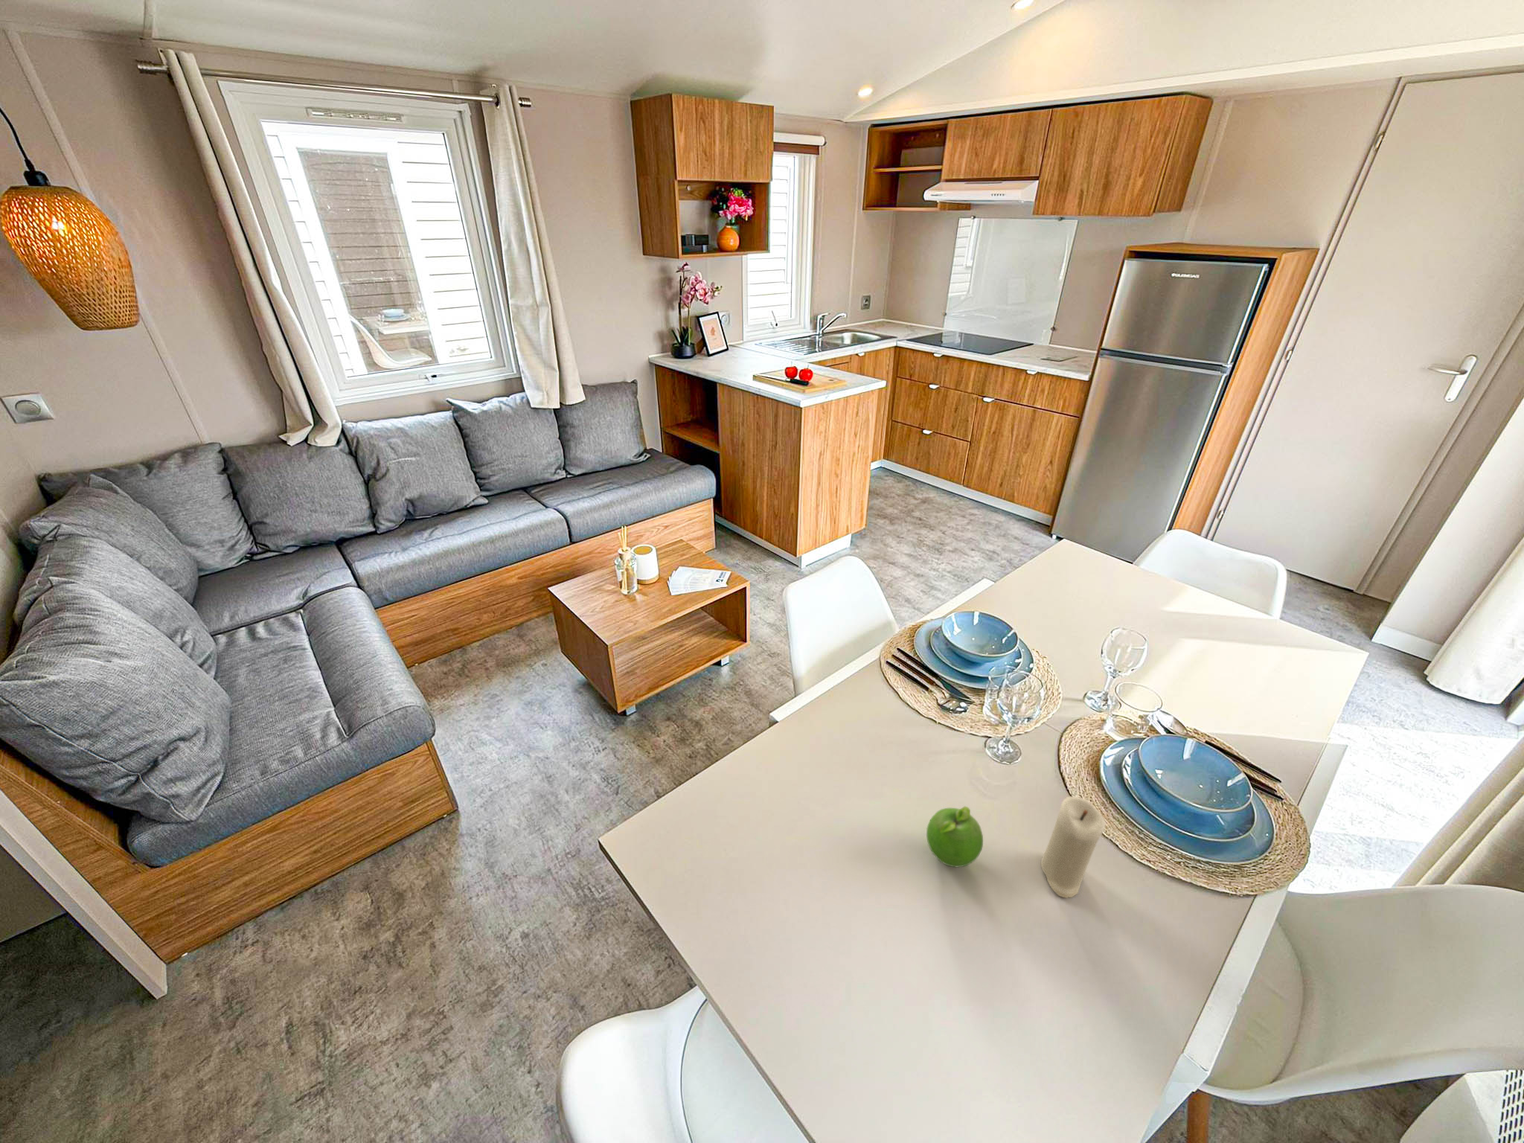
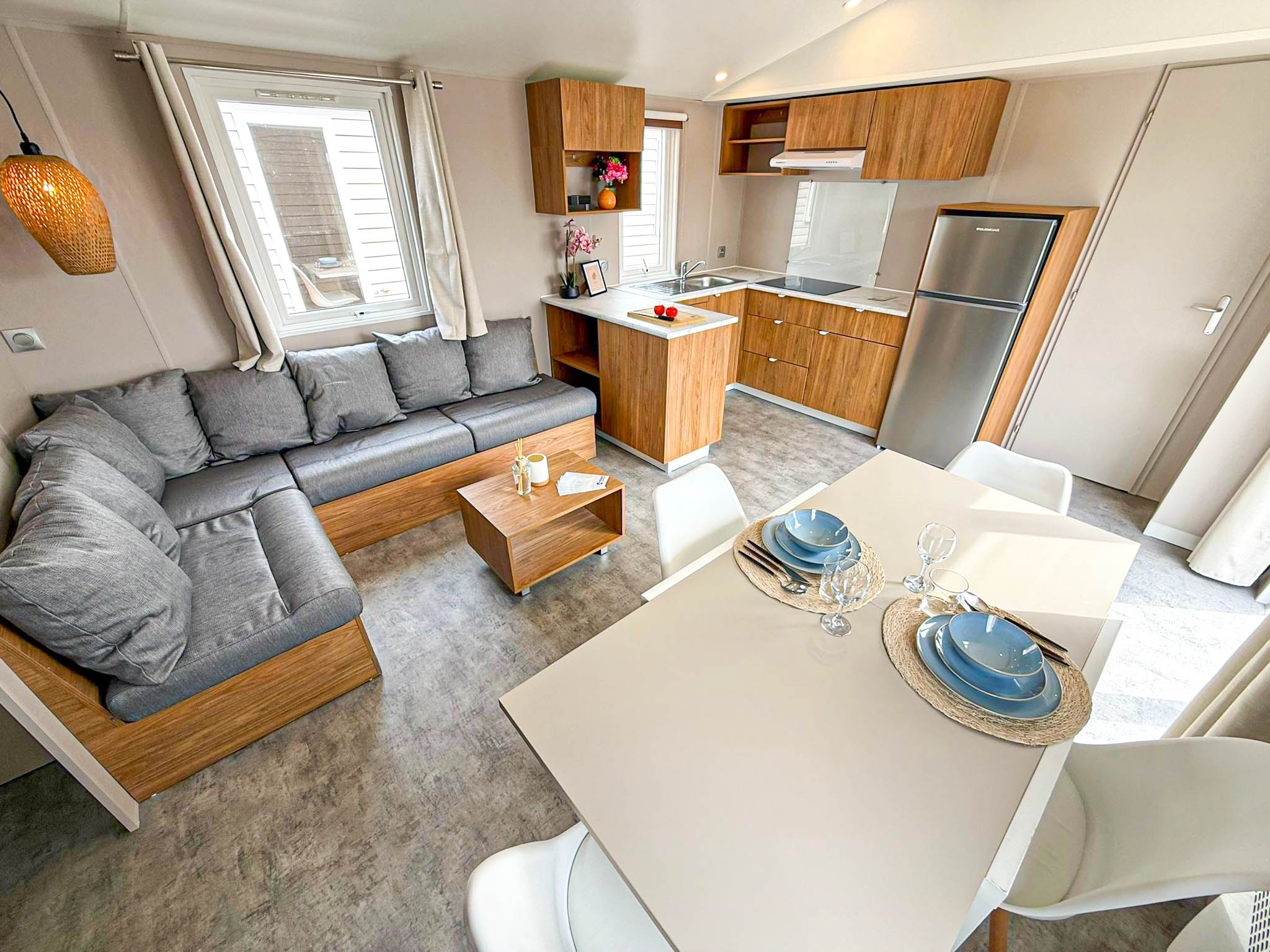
- candle (1073, 844)
- fruit (954, 836)
